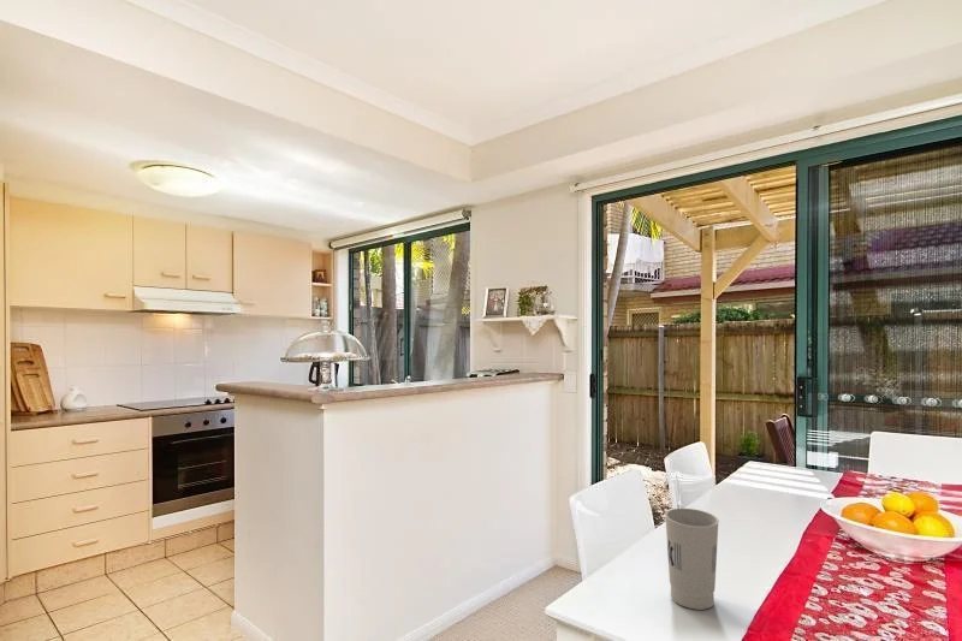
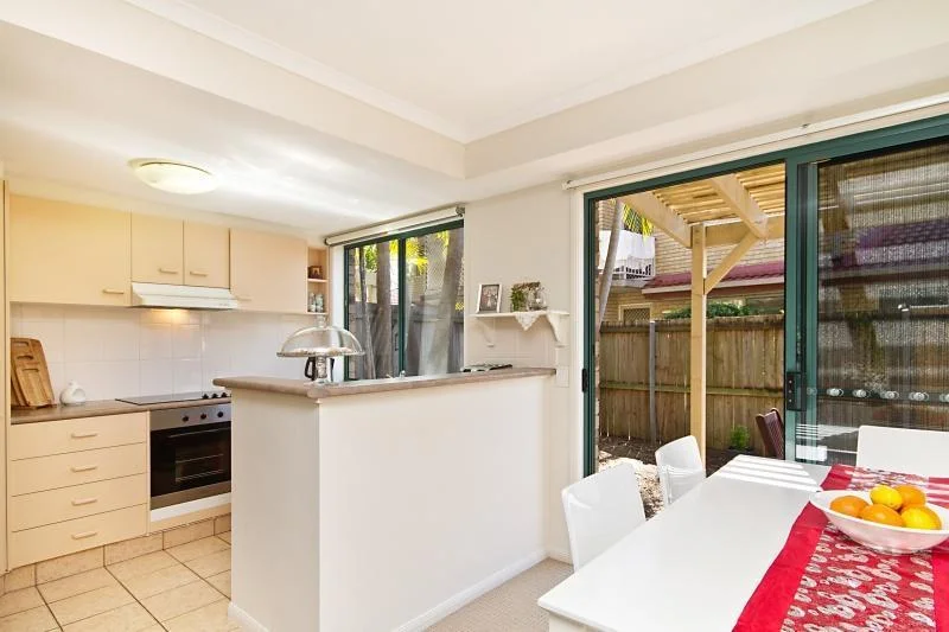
- cup (691, 558)
